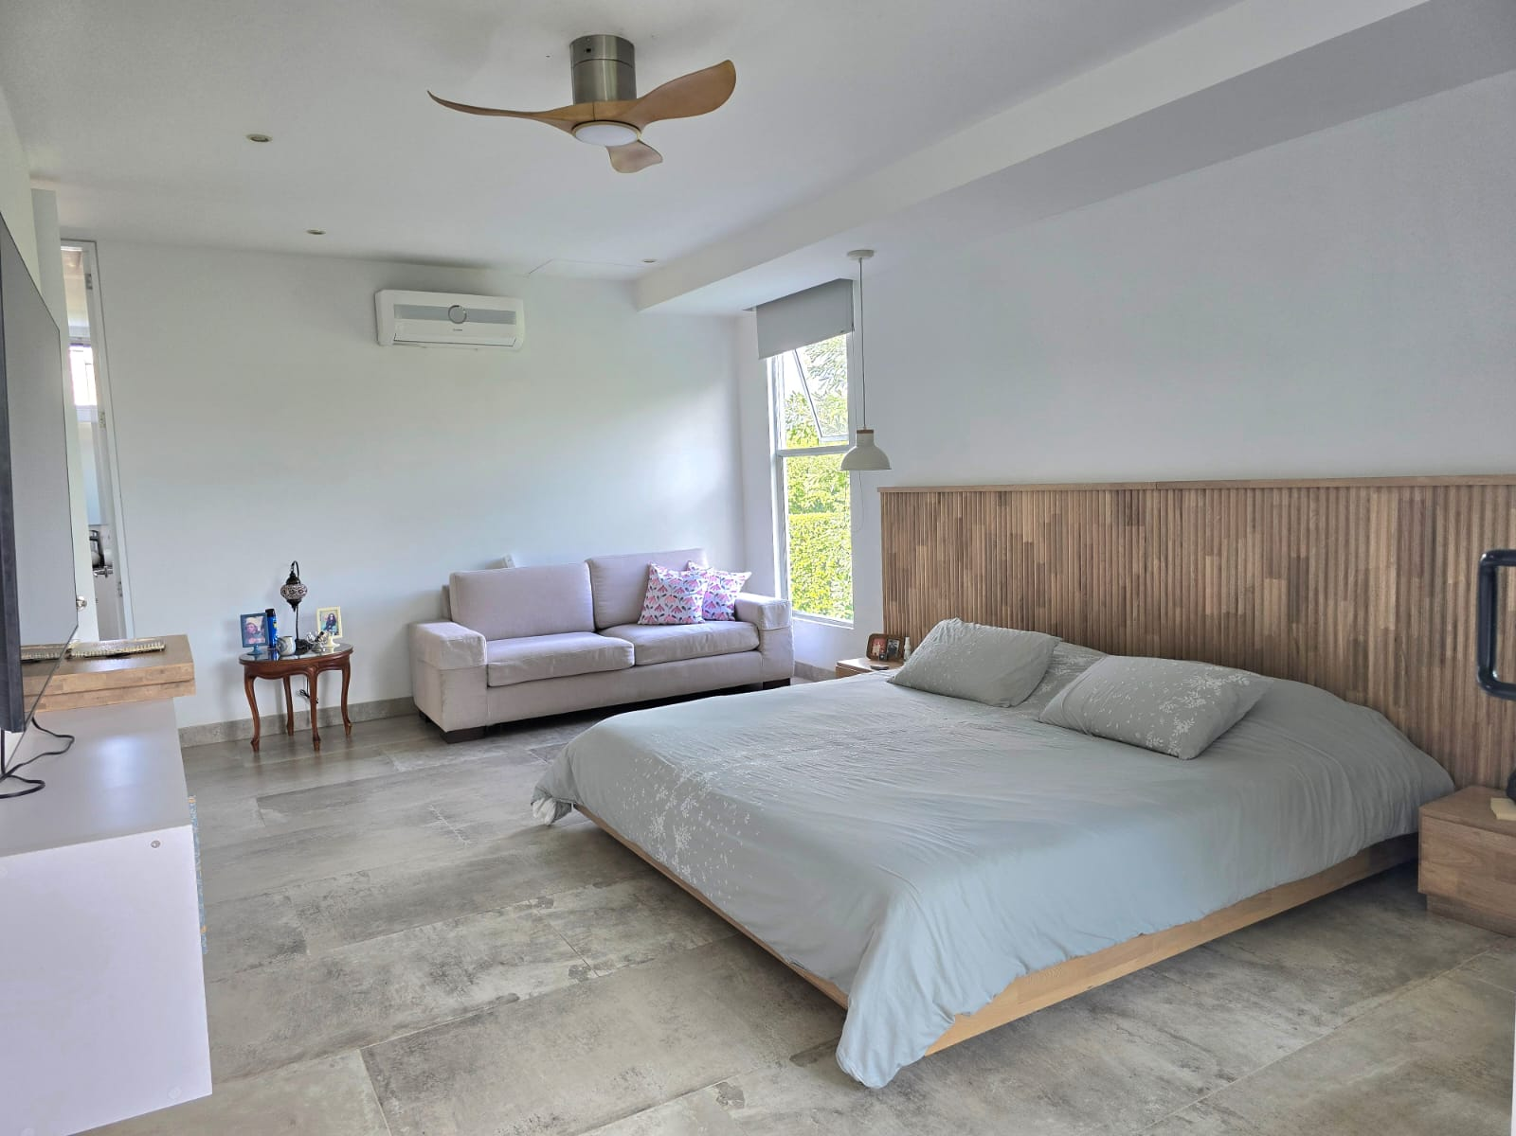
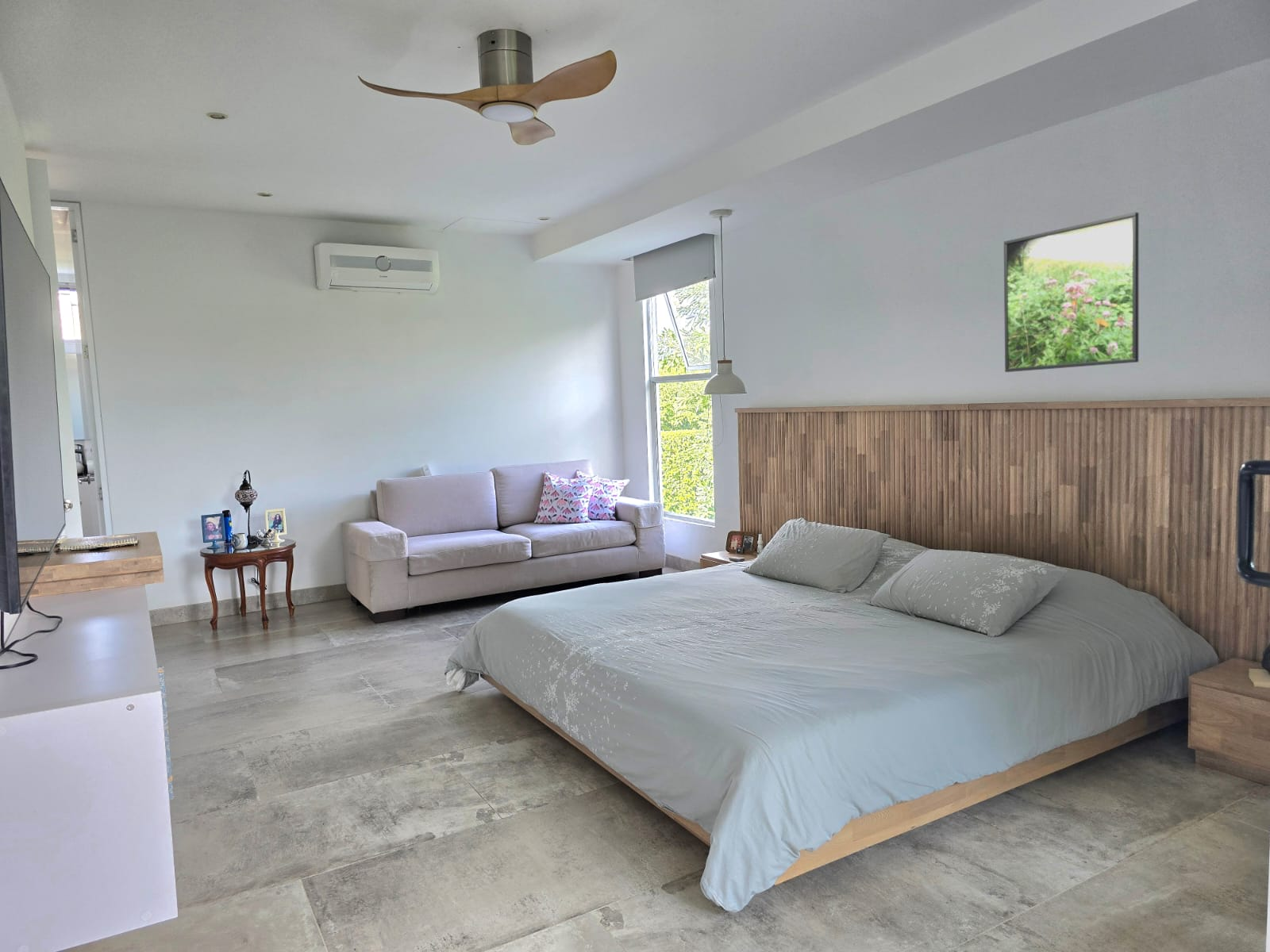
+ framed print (1067, 298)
